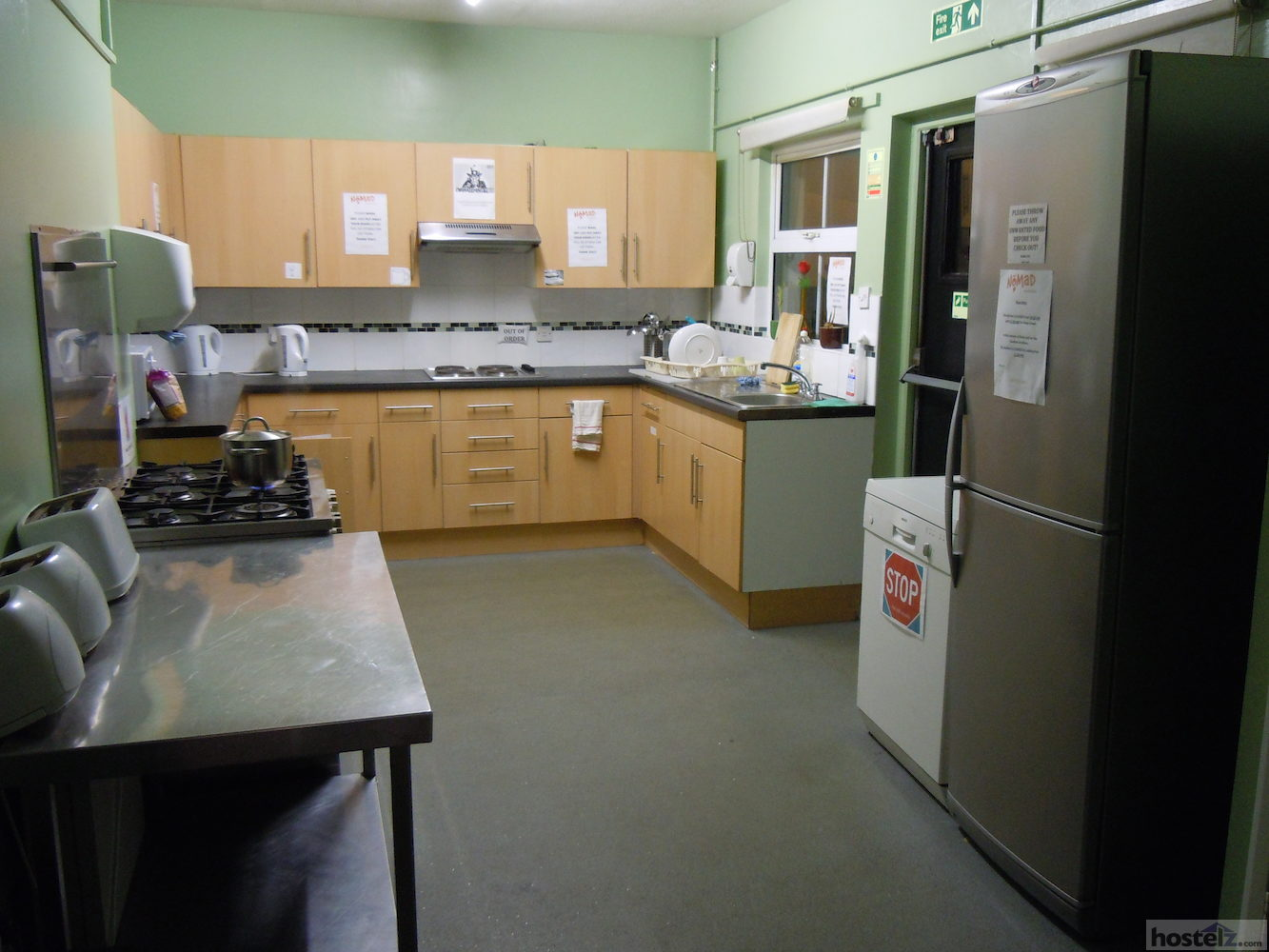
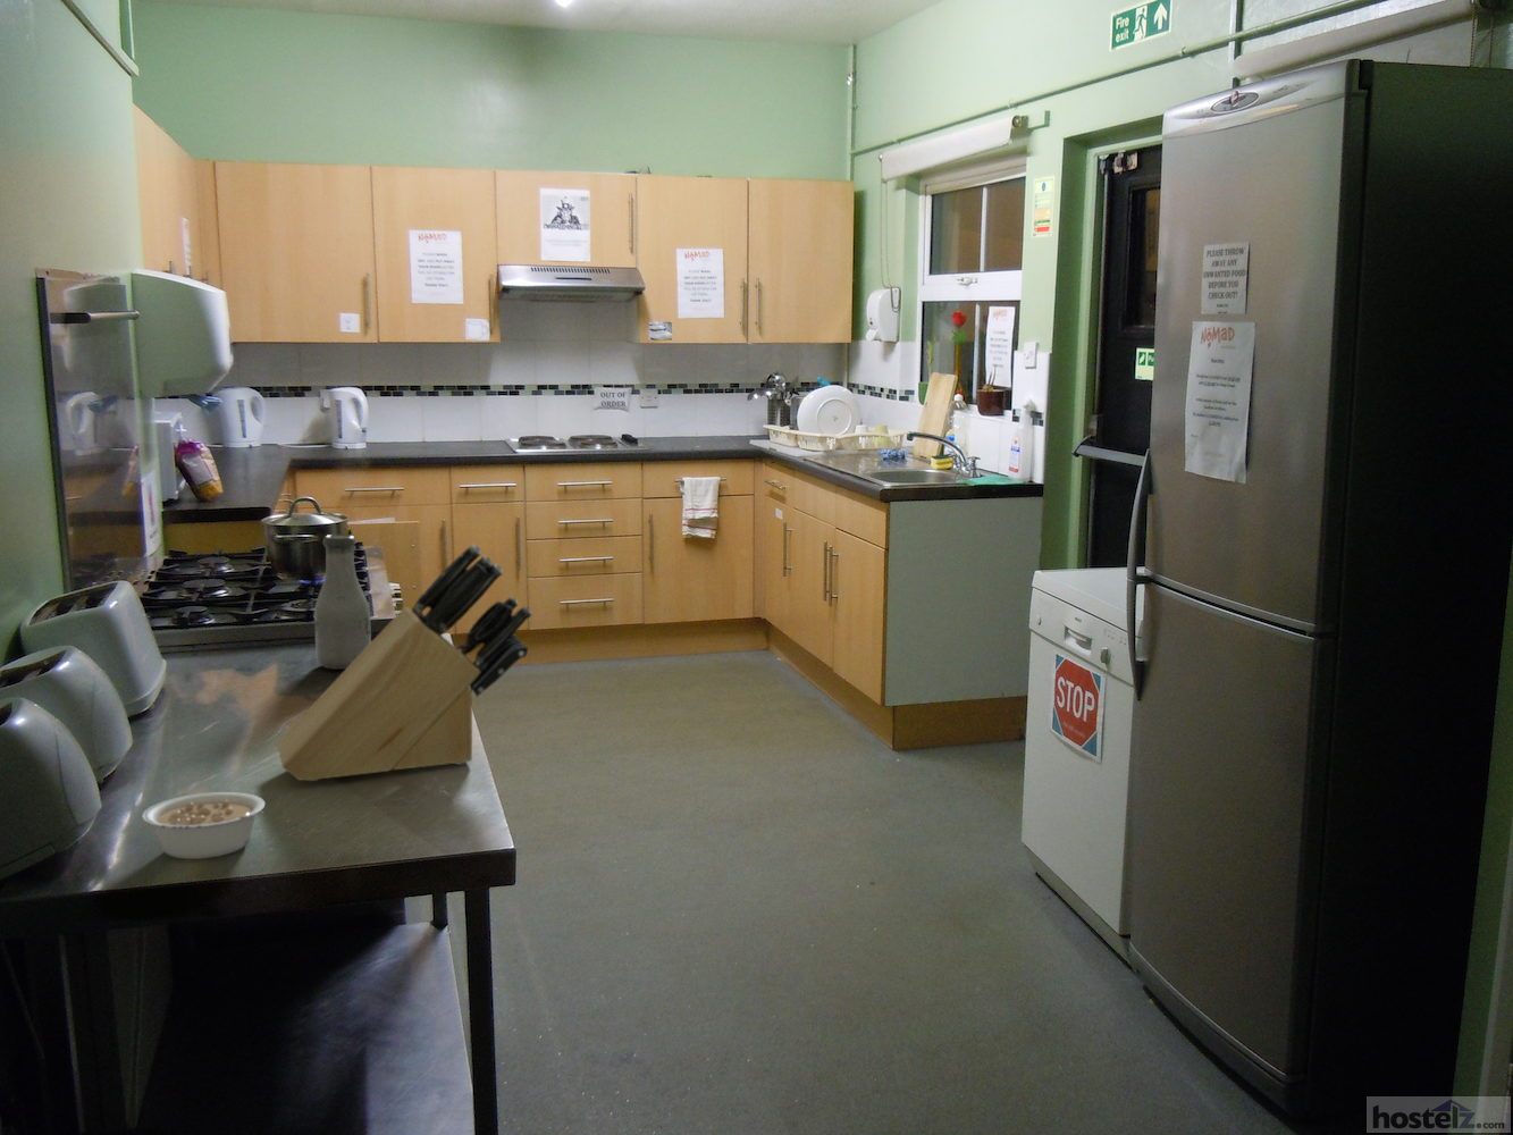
+ bottle (341, 601)
+ legume (210, 823)
+ knife block (405, 656)
